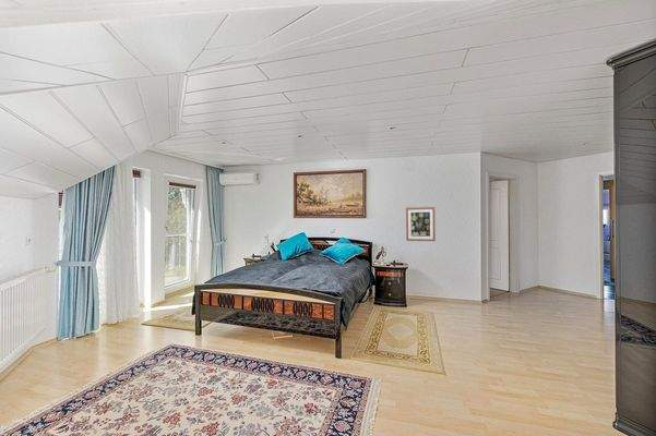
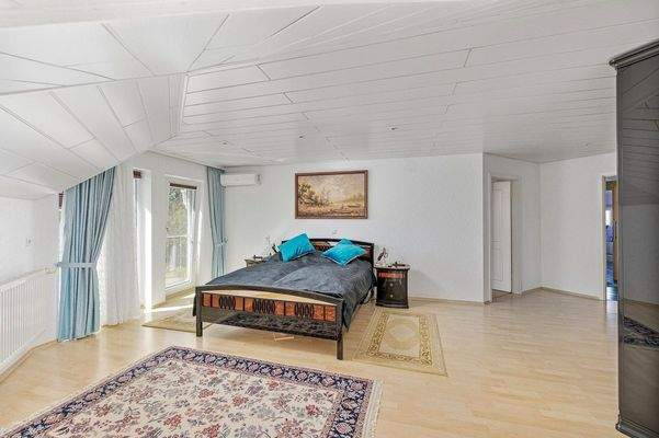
- wall art (420, 223)
